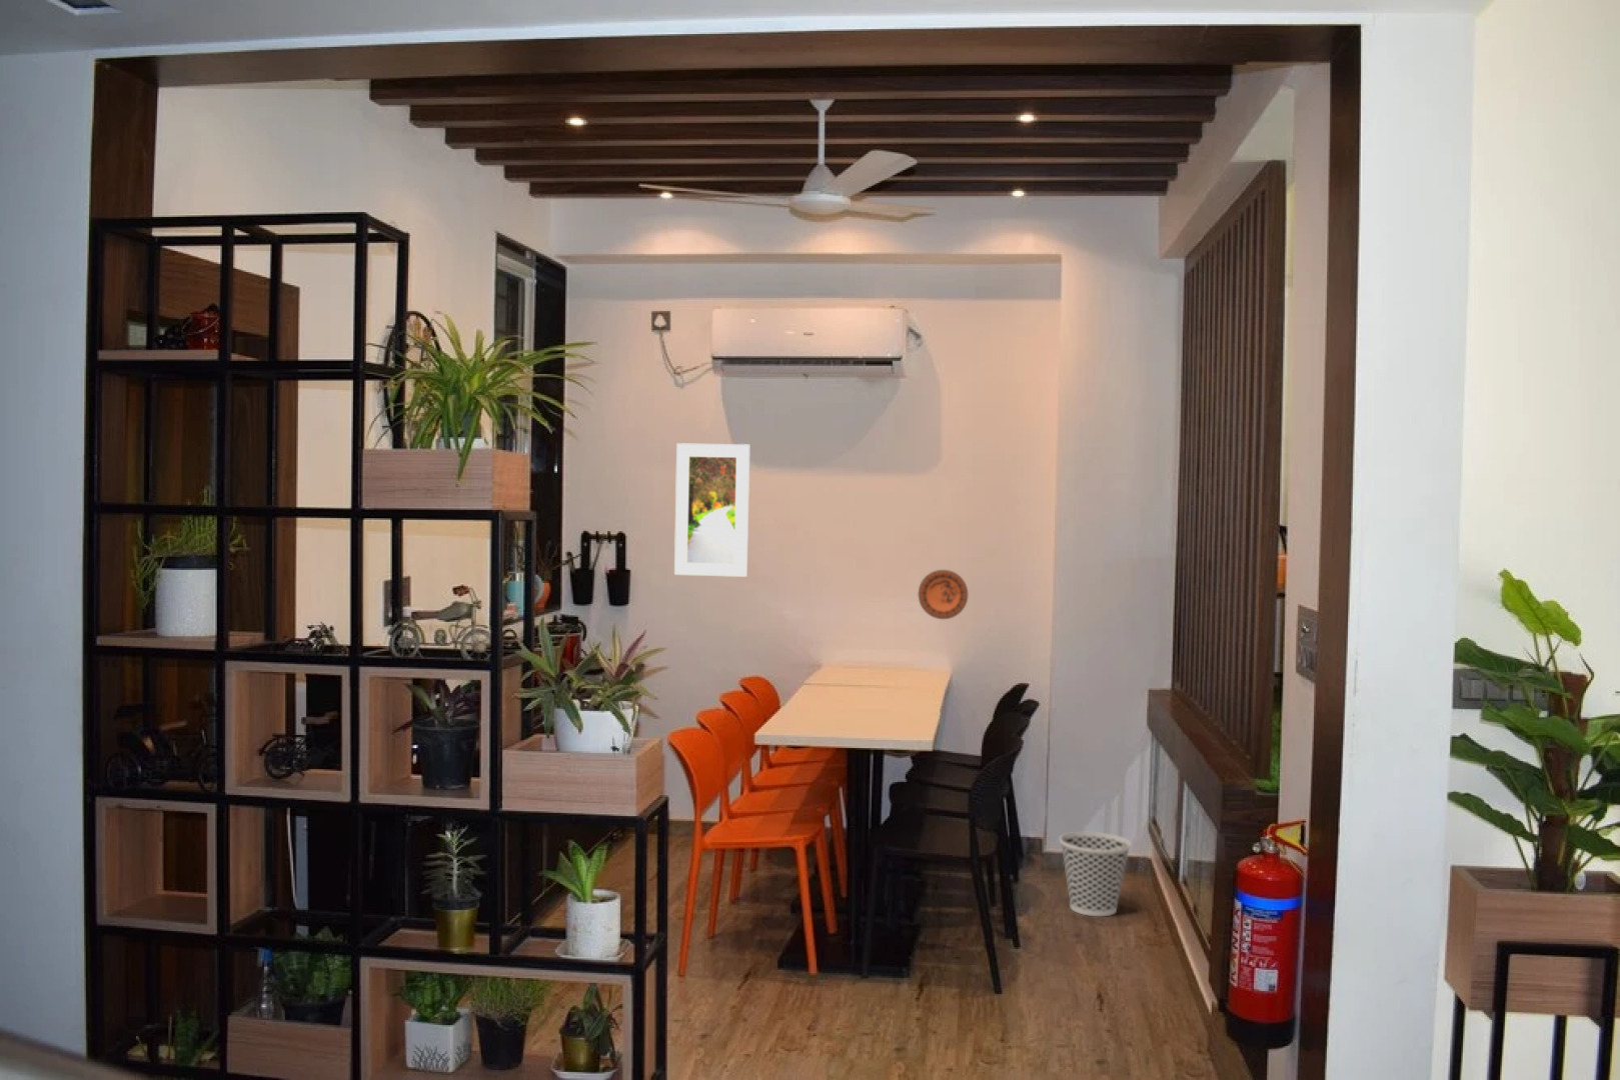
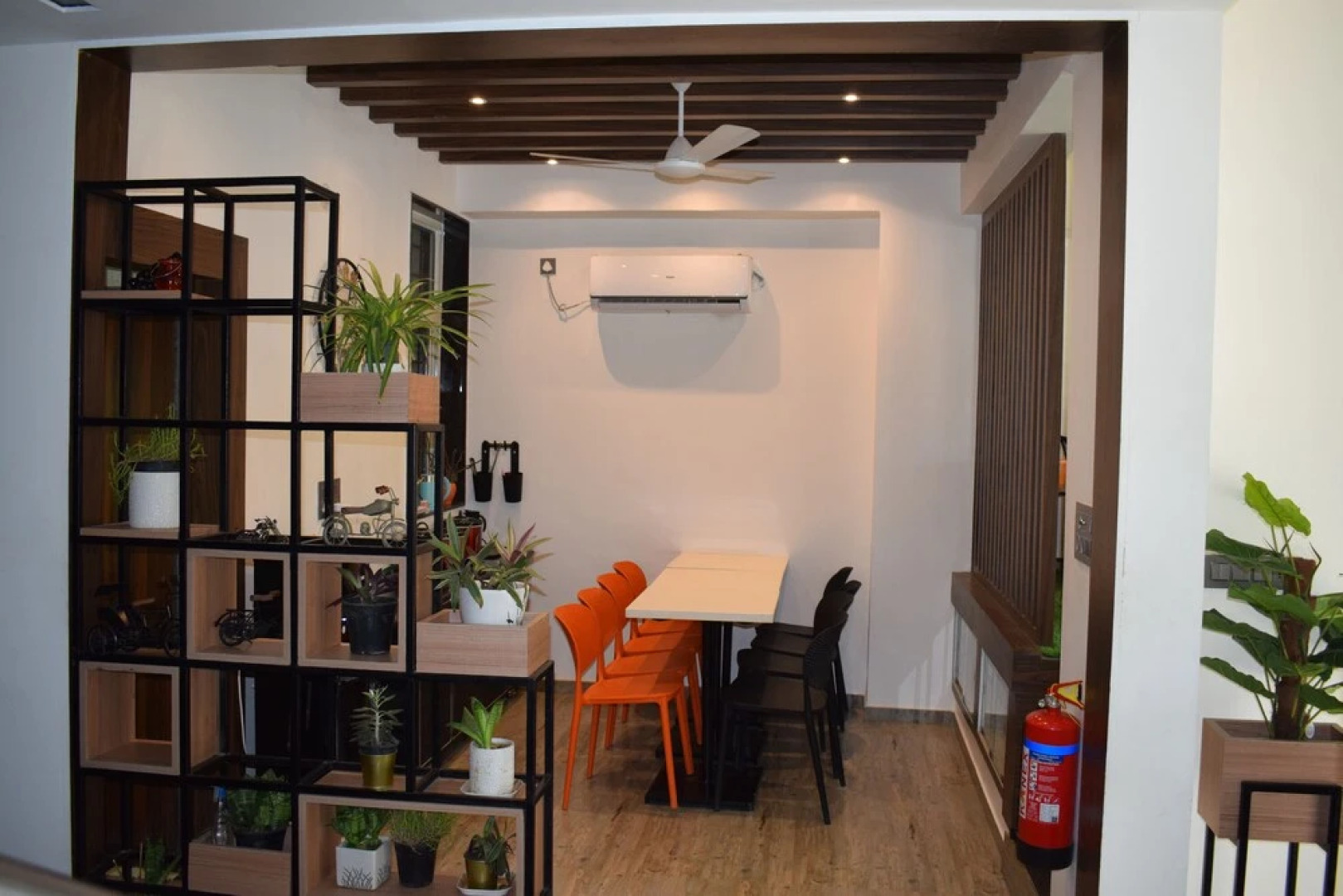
- decorative plate (942, 594)
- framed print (712, 510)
- wastebasket (1094, 874)
